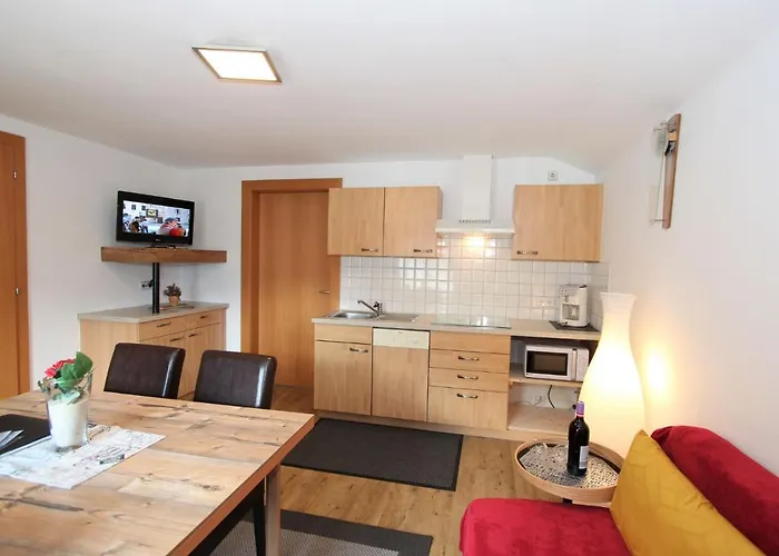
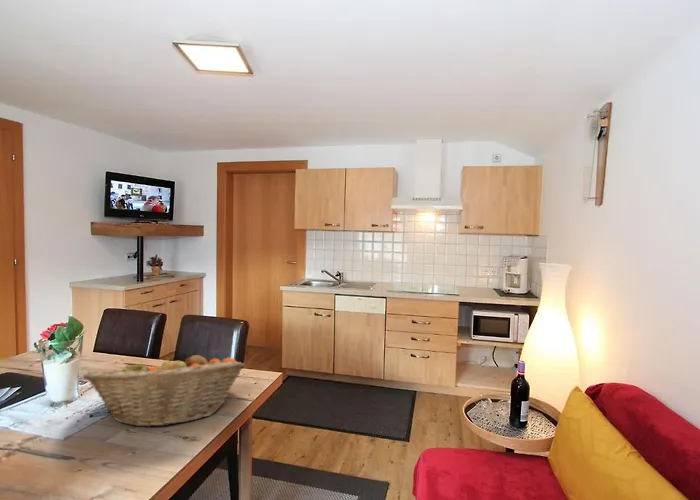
+ fruit basket (169, 380)
